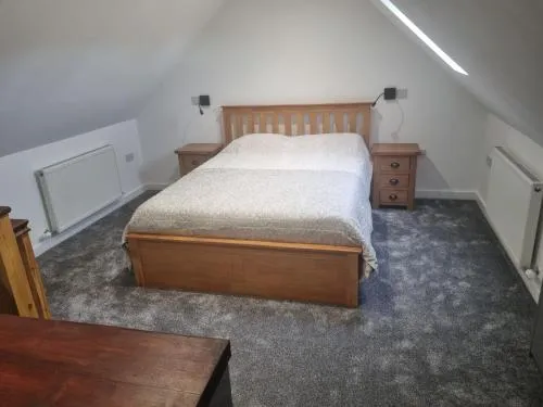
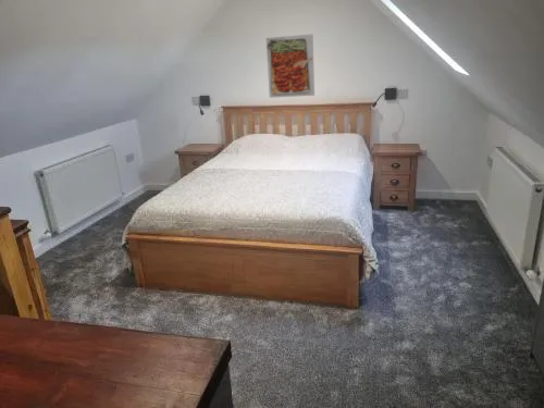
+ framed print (290, 66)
